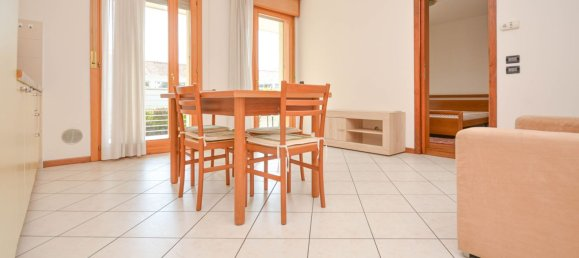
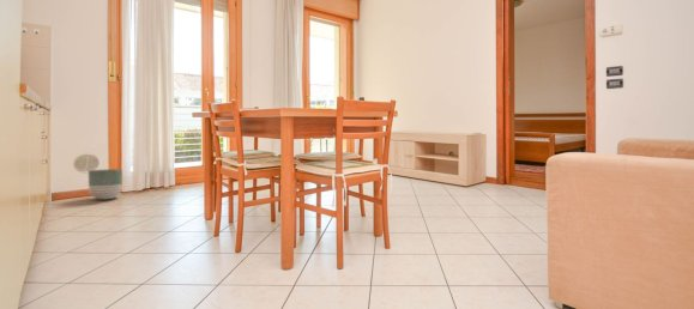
+ planter (105, 184)
